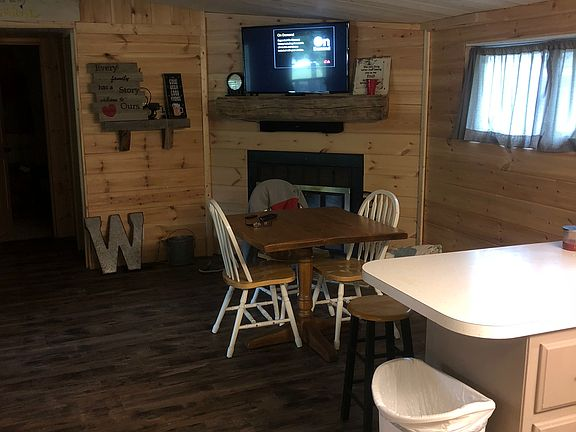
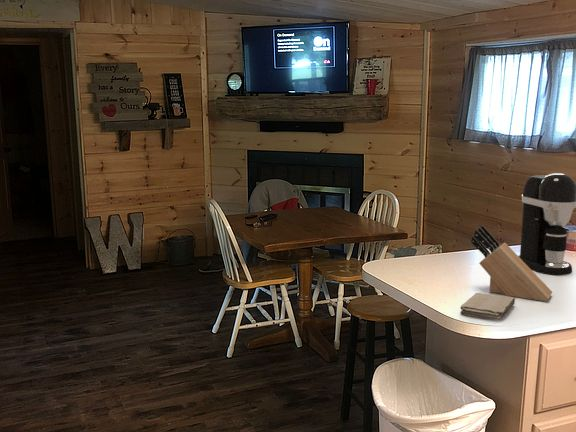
+ washcloth (487, 304)
+ coffee maker (546, 220)
+ knife block (510, 261)
